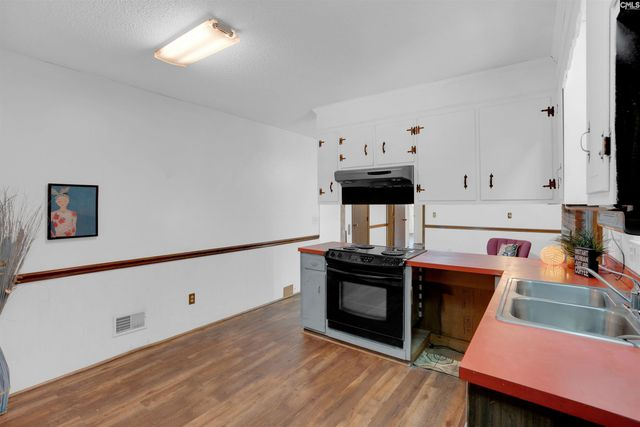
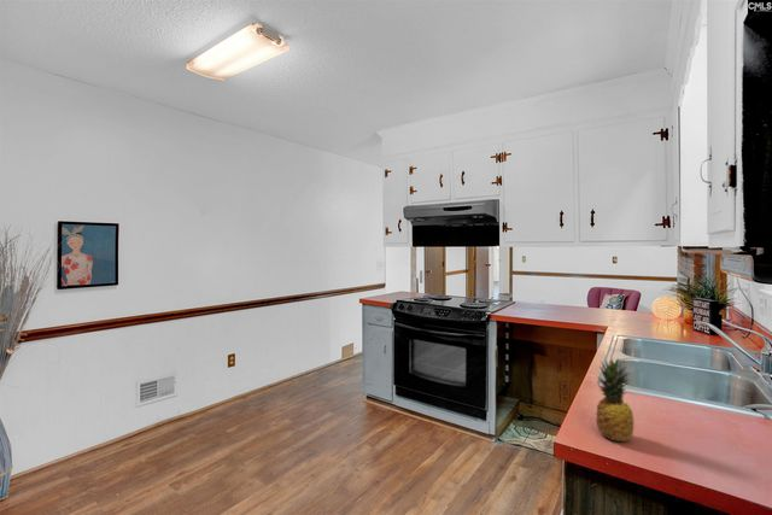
+ fruit (614, 397)
